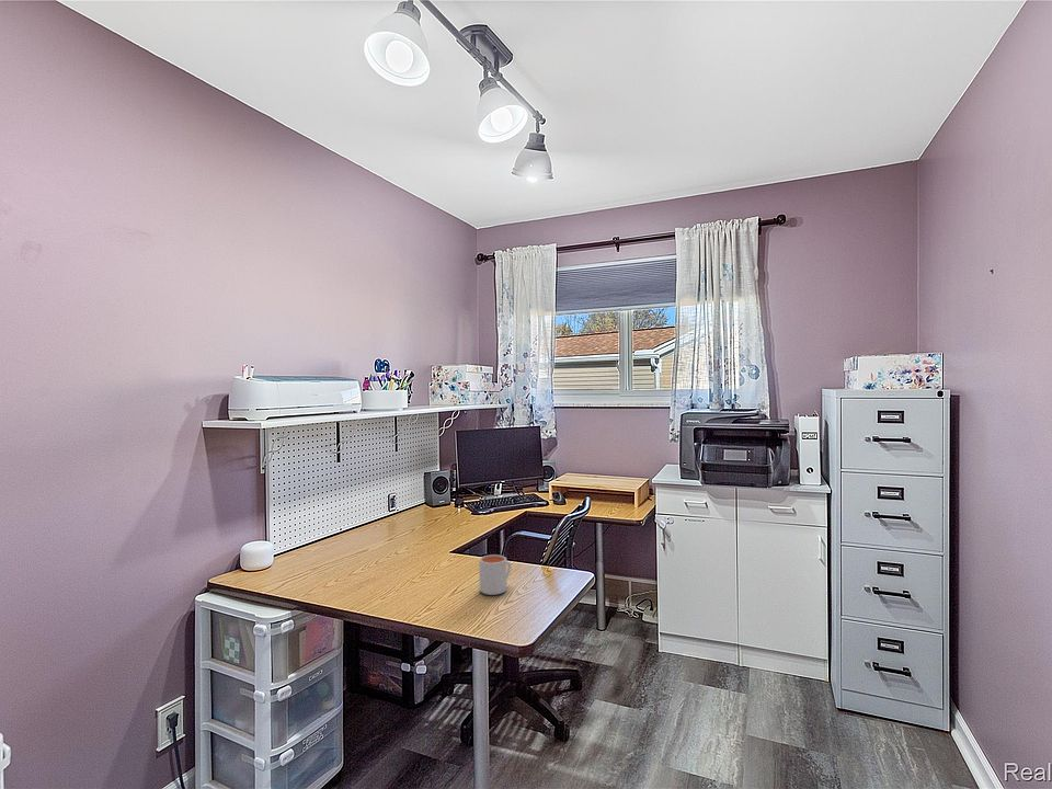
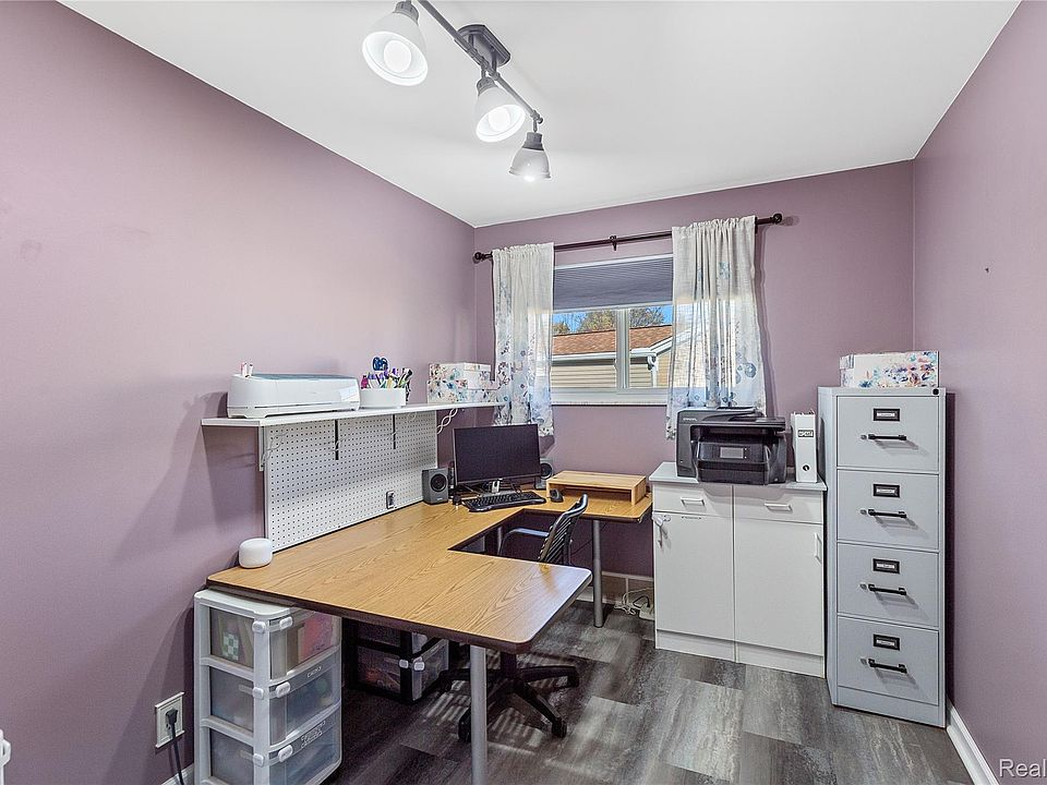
- mug (496, 573)
